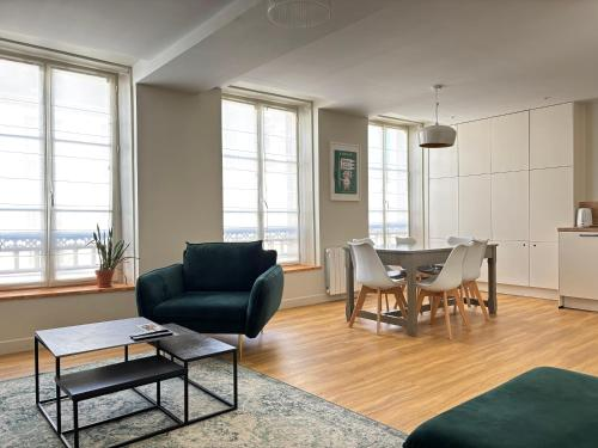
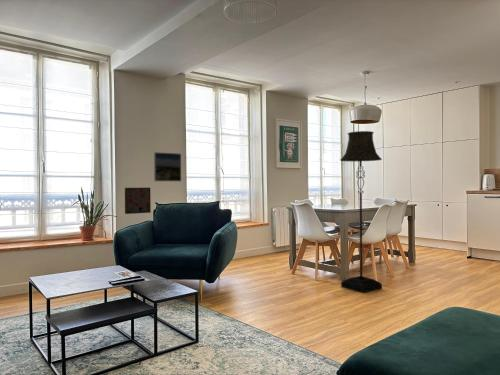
+ wall art (137, 200)
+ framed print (168, 167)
+ floor lamp (361, 210)
